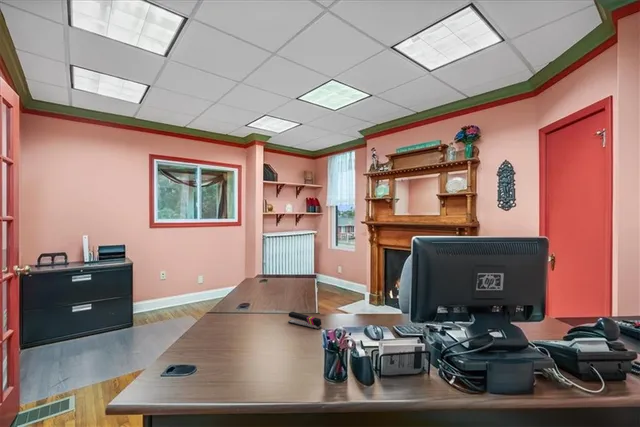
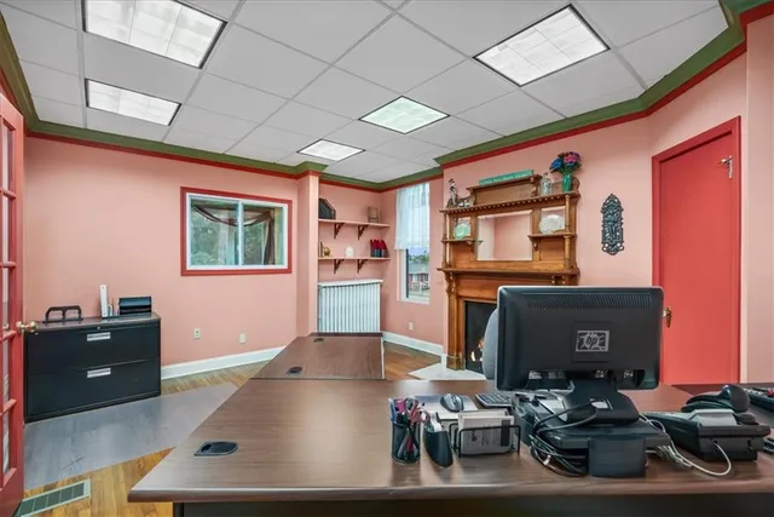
- stapler (304, 320)
